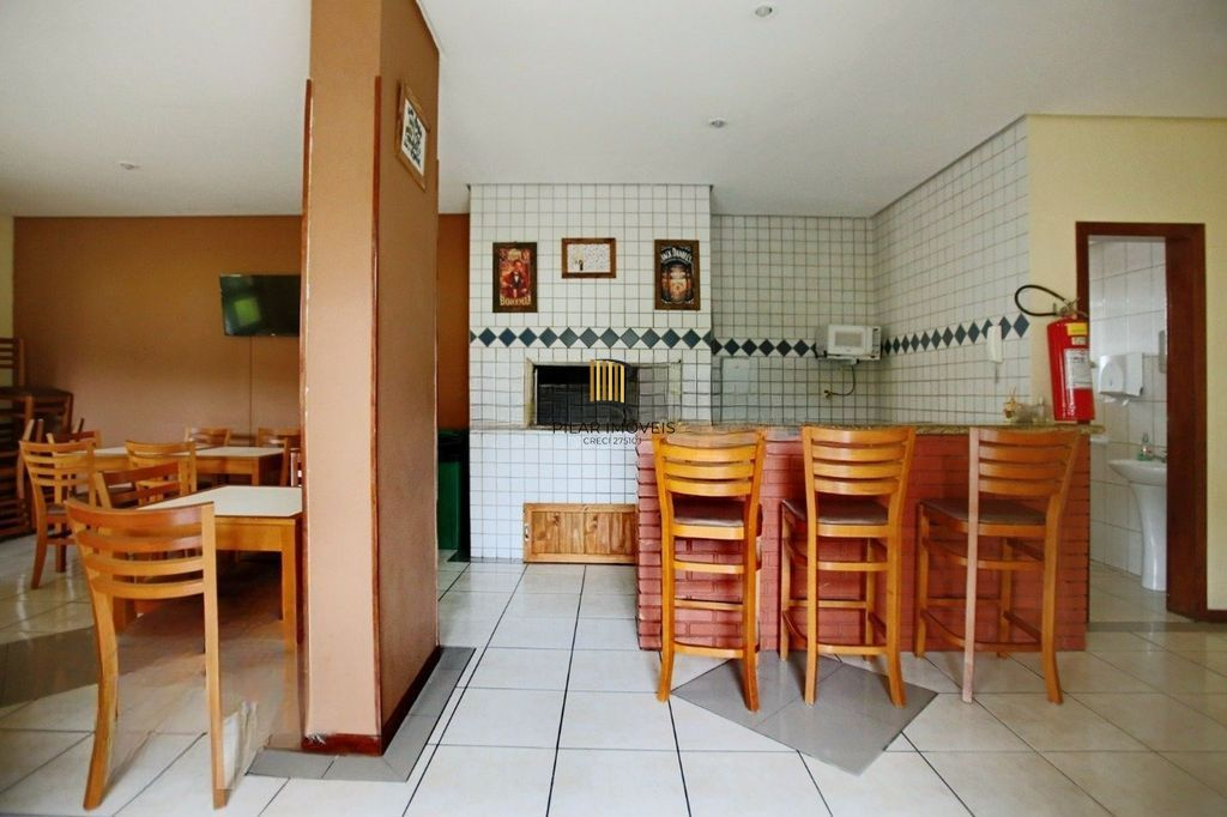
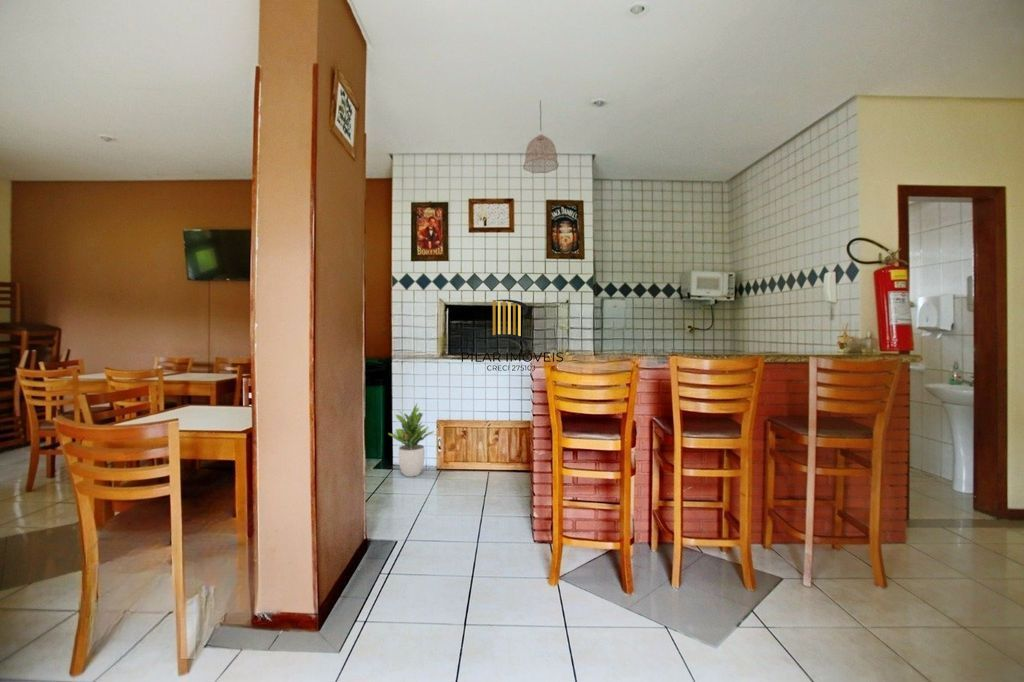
+ pendant lamp (540, 133)
+ potted plant (410, 439)
